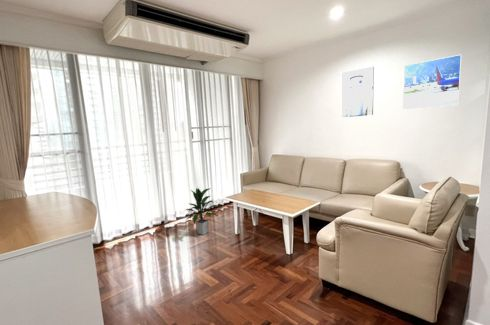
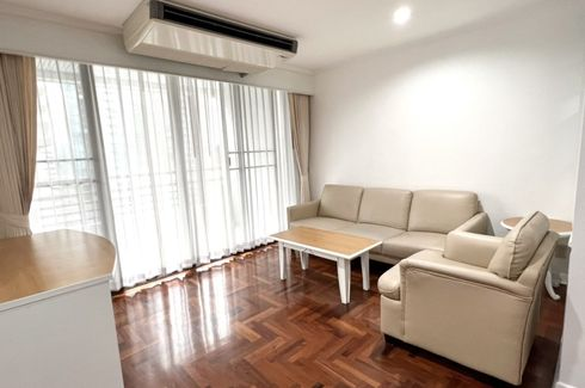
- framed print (430, 84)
- indoor plant (200, 209)
- wall art (356, 93)
